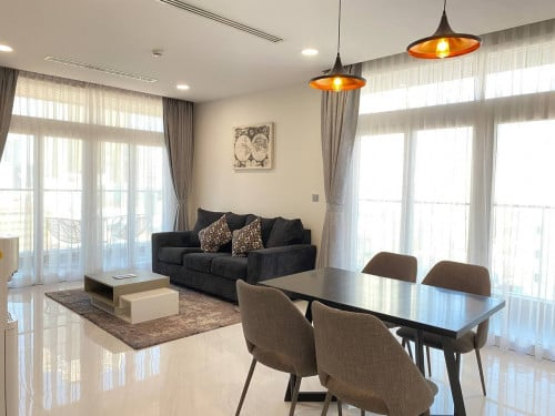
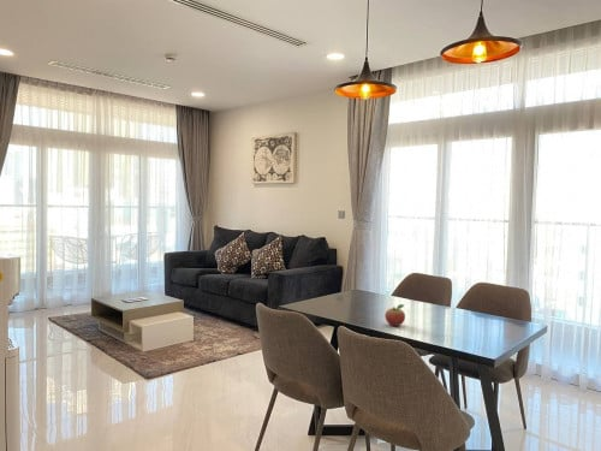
+ fruit (394, 314)
